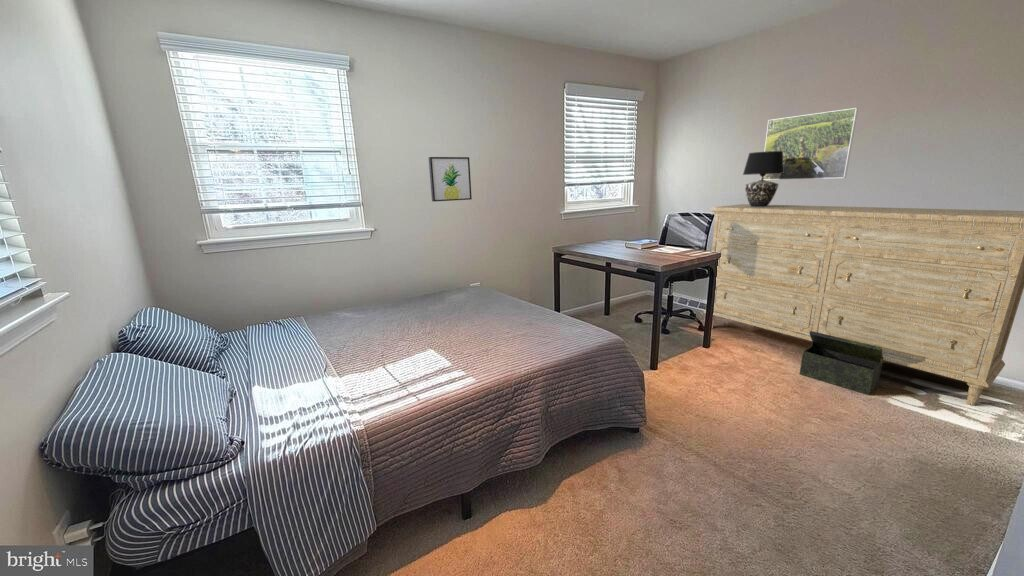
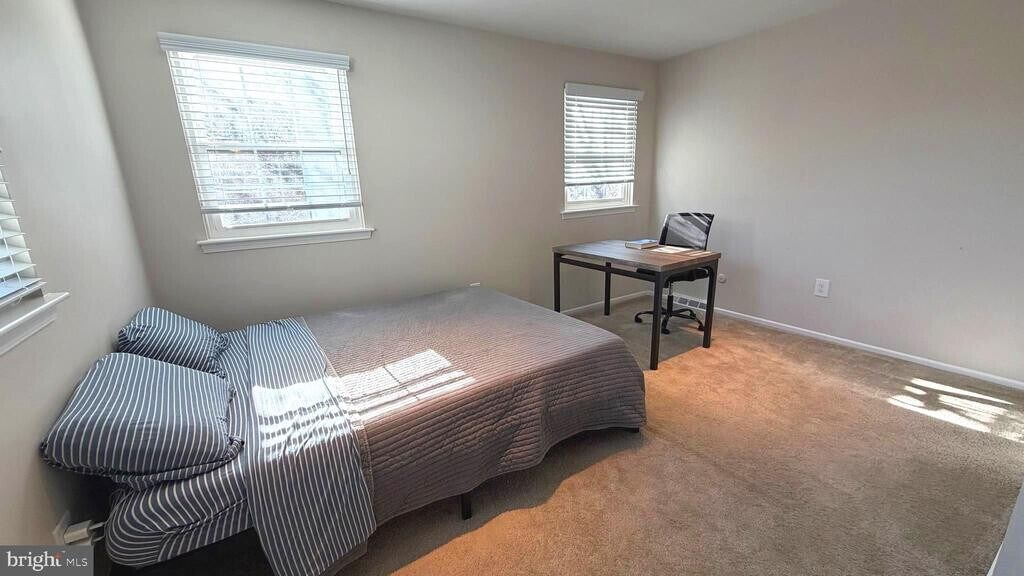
- dresser (835, 283)
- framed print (804, 147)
- wall art (450, 179)
- storage box (841, 358)
- table lamp (762, 179)
